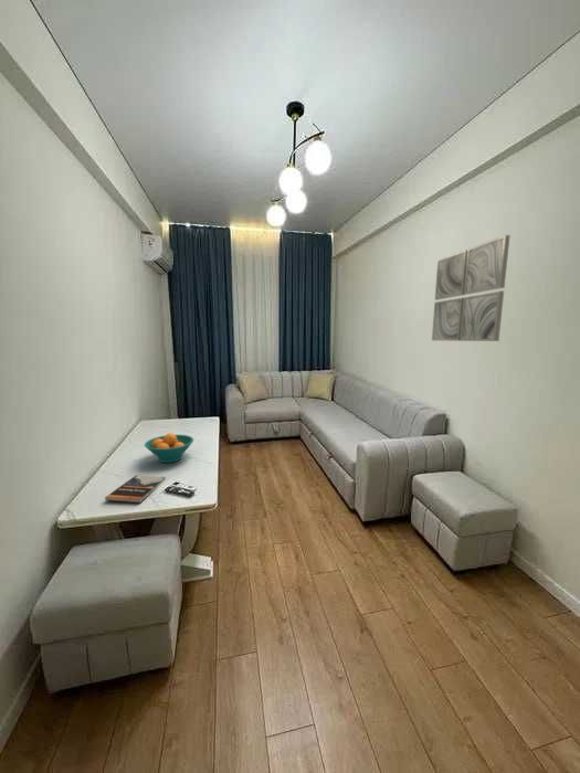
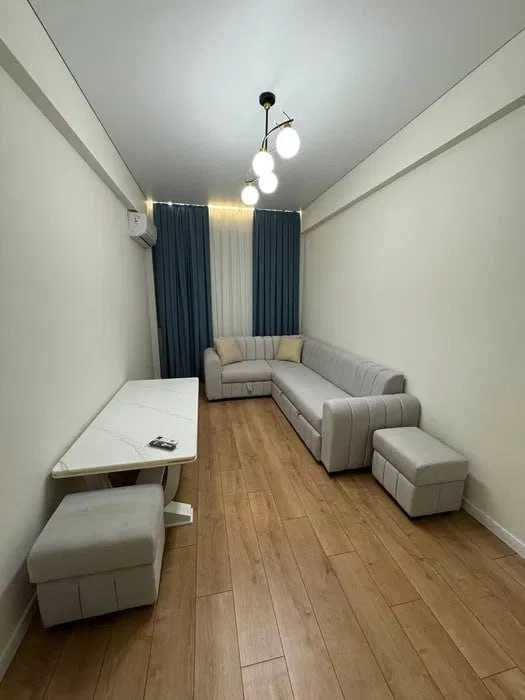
- fruit bowl (169, 446)
- book (137, 487)
- wall art (463, 295)
